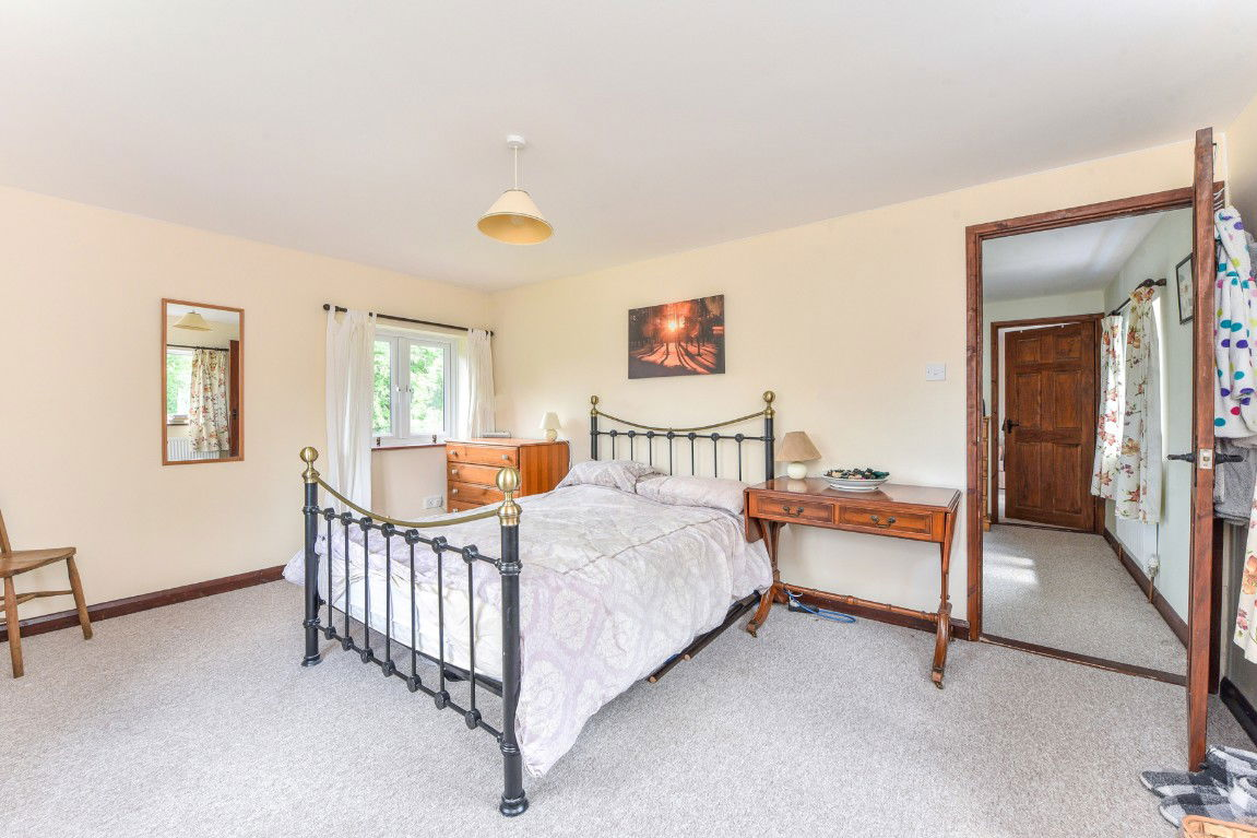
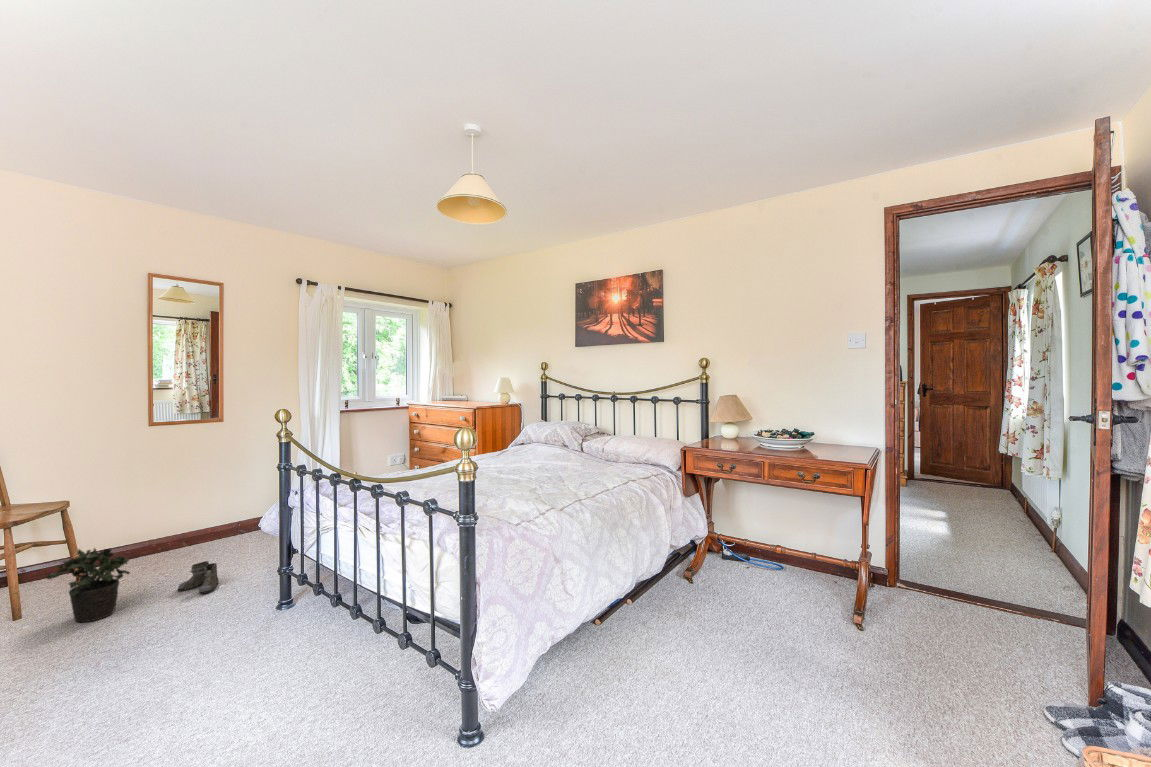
+ boots (200, 576)
+ potted plant (90, 581)
